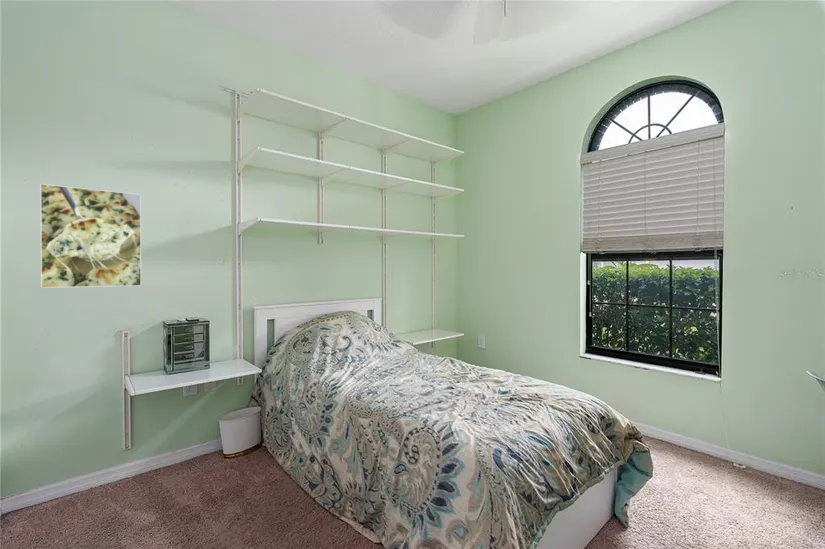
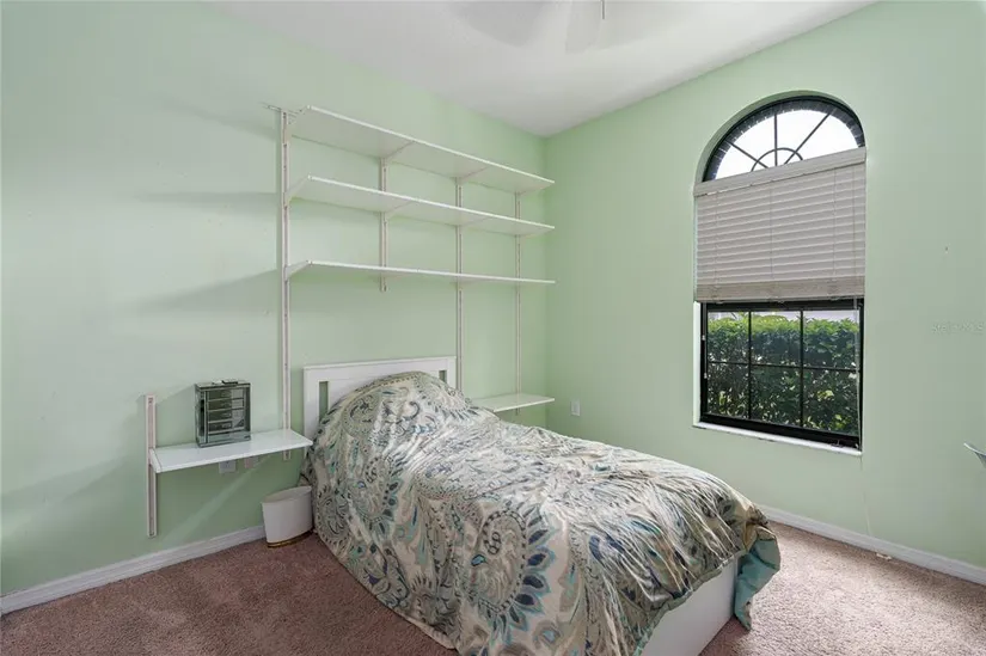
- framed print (93, 238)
